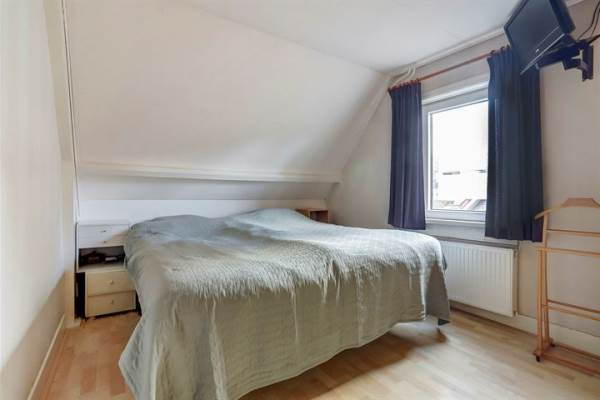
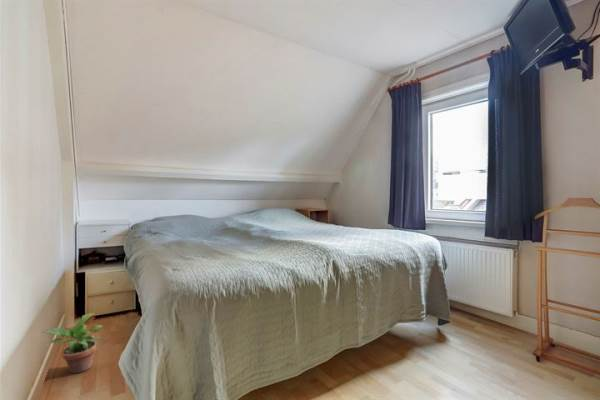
+ potted plant (74, 346)
